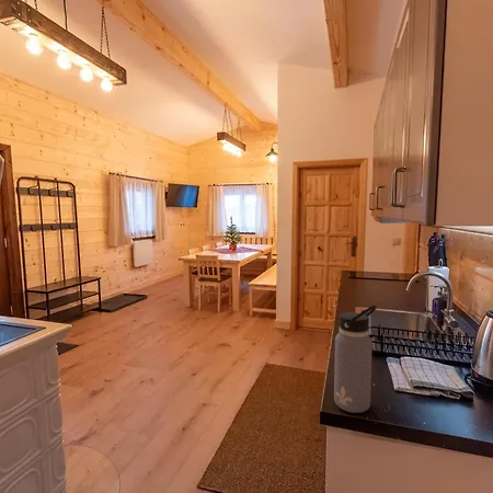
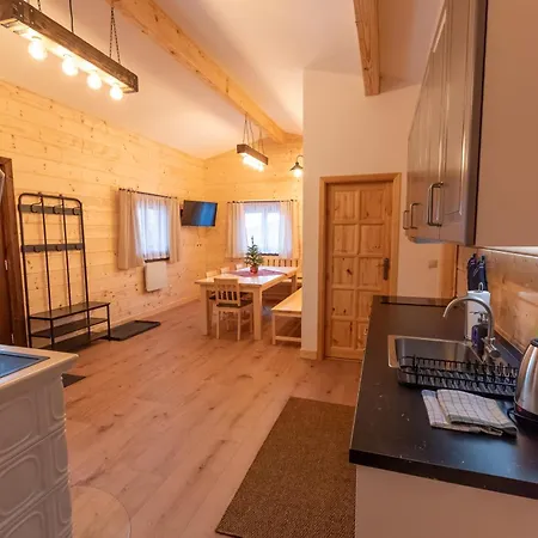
- water bottle (354, 354)
